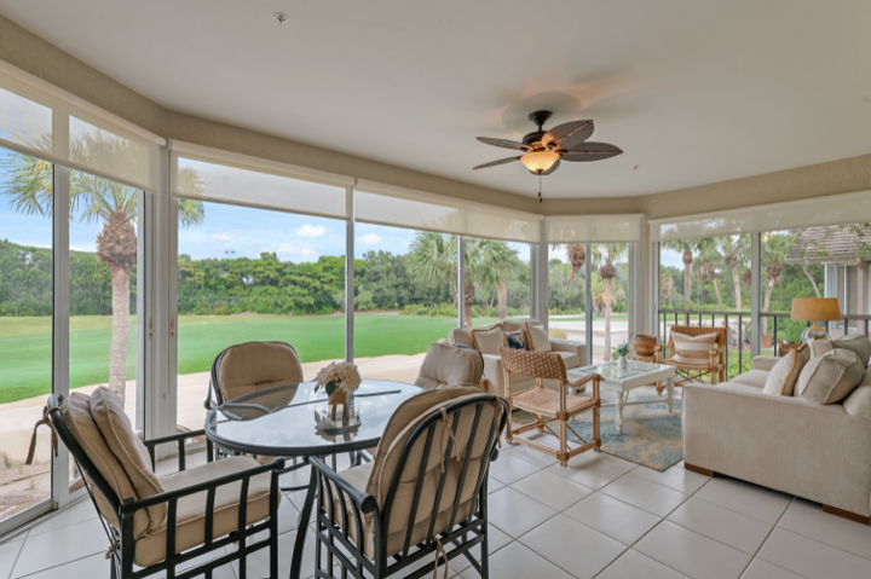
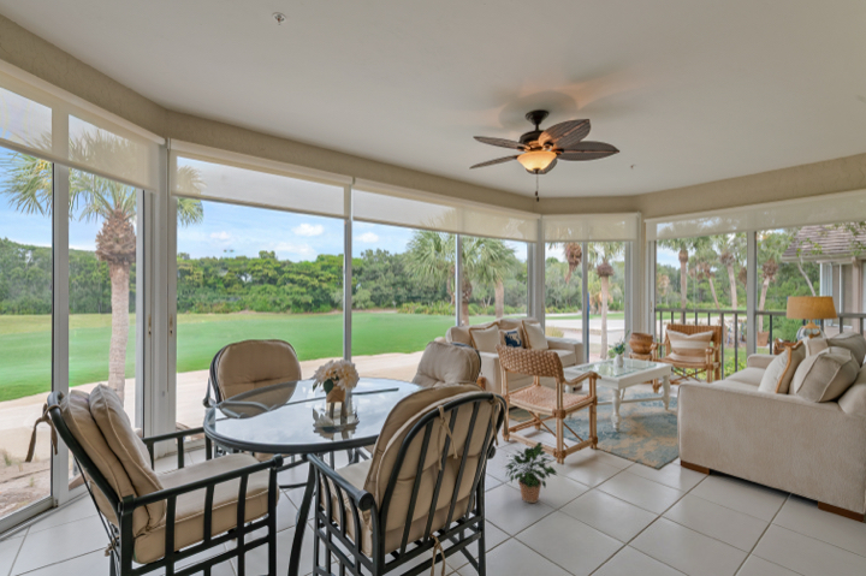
+ potted plant (527, 469)
